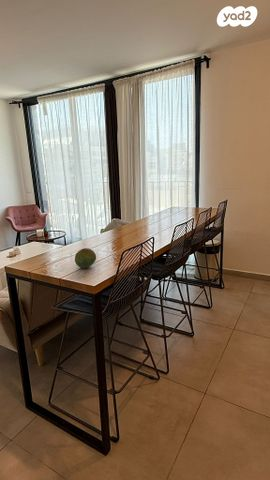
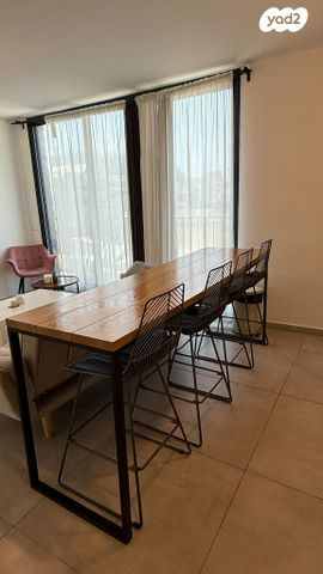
- fruit (85, 258)
